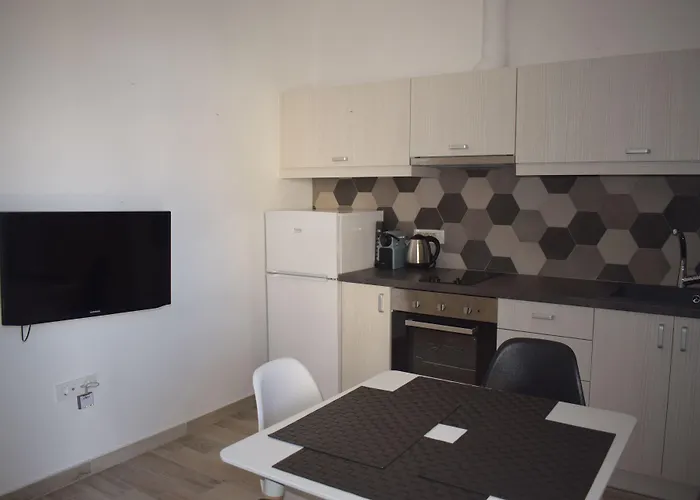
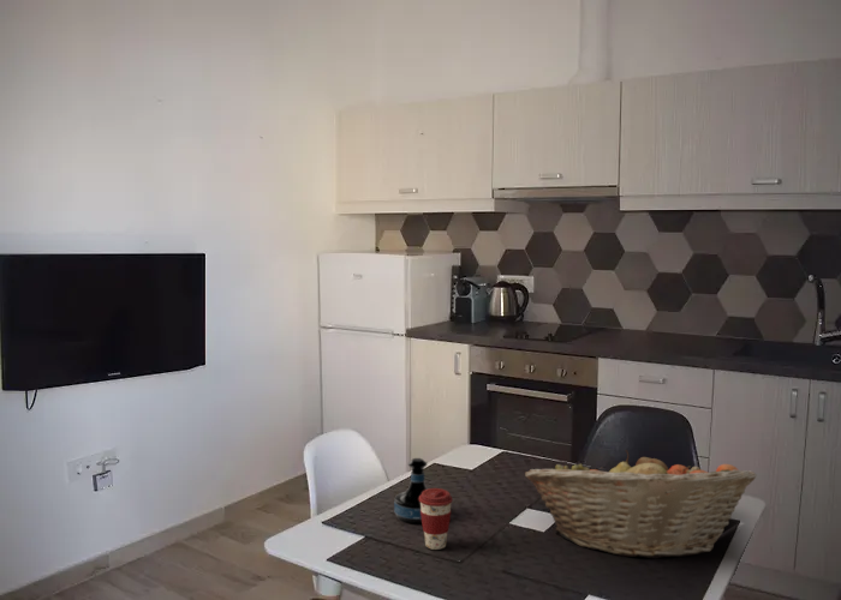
+ tequila bottle (417, 487)
+ fruit basket (636, 492)
+ coffee cup (435, 518)
